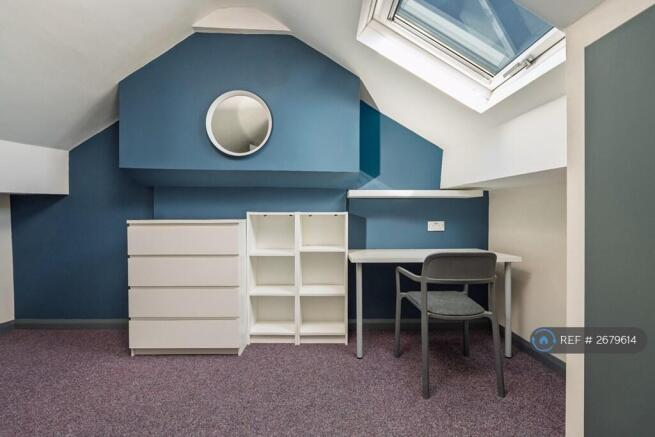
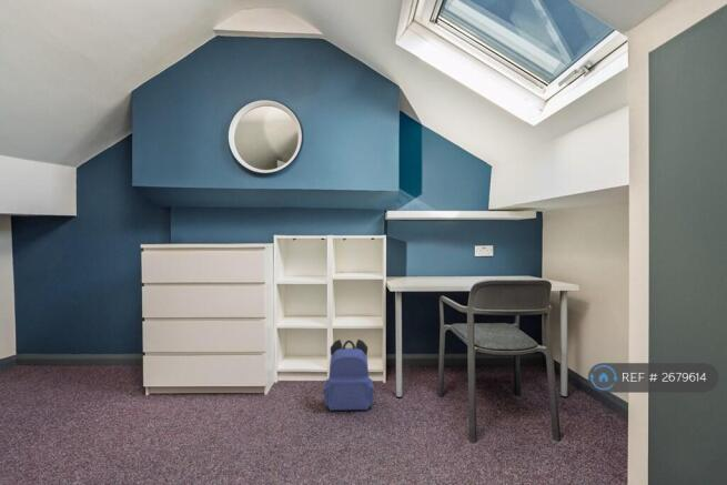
+ backpack (349, 370)
